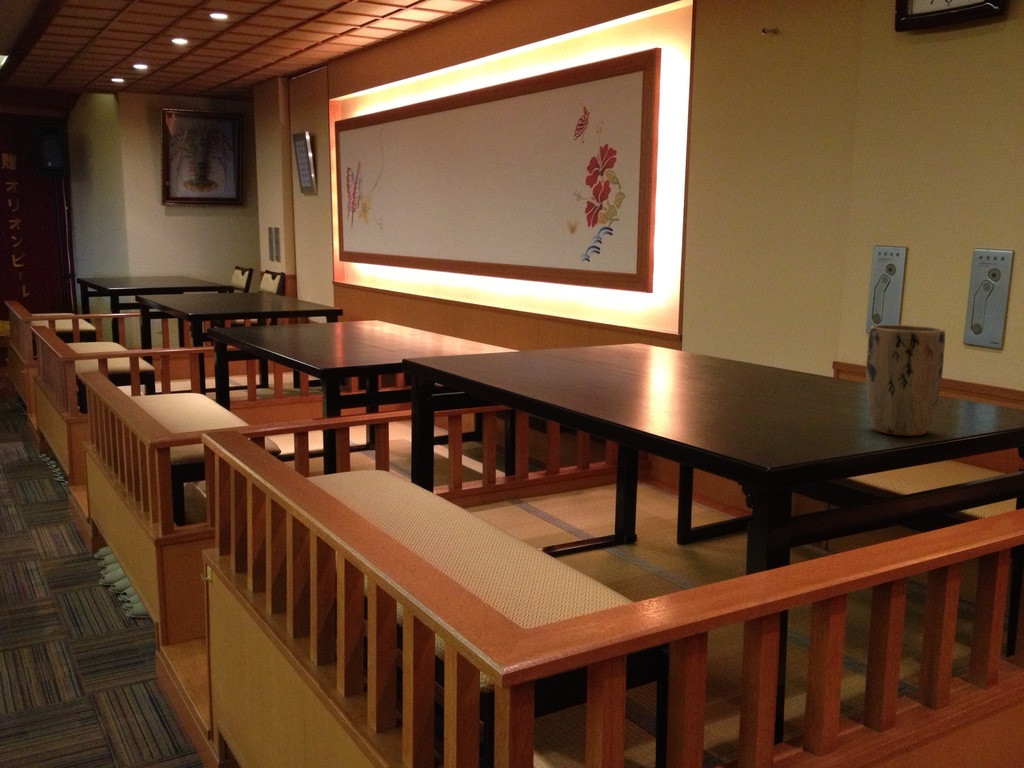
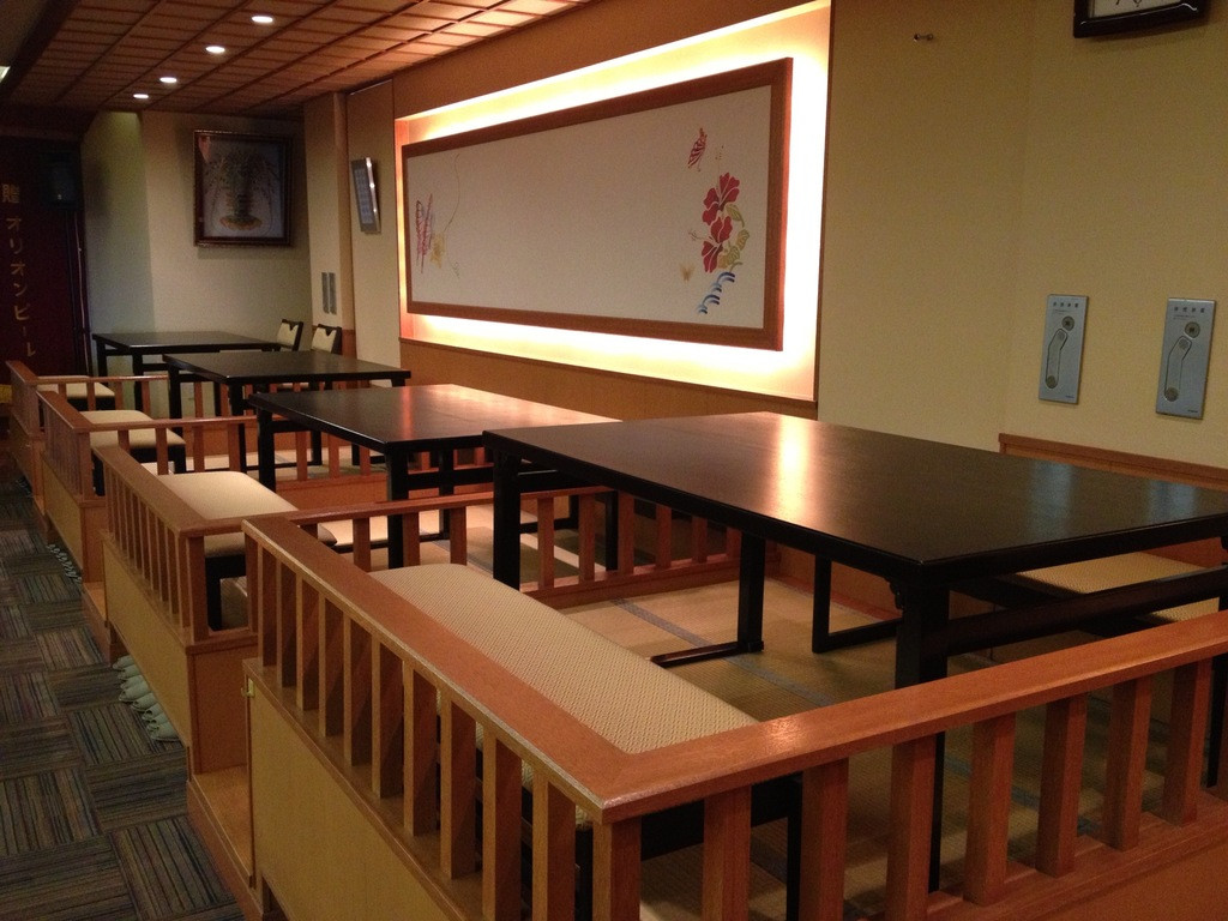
- plant pot (902, 379)
